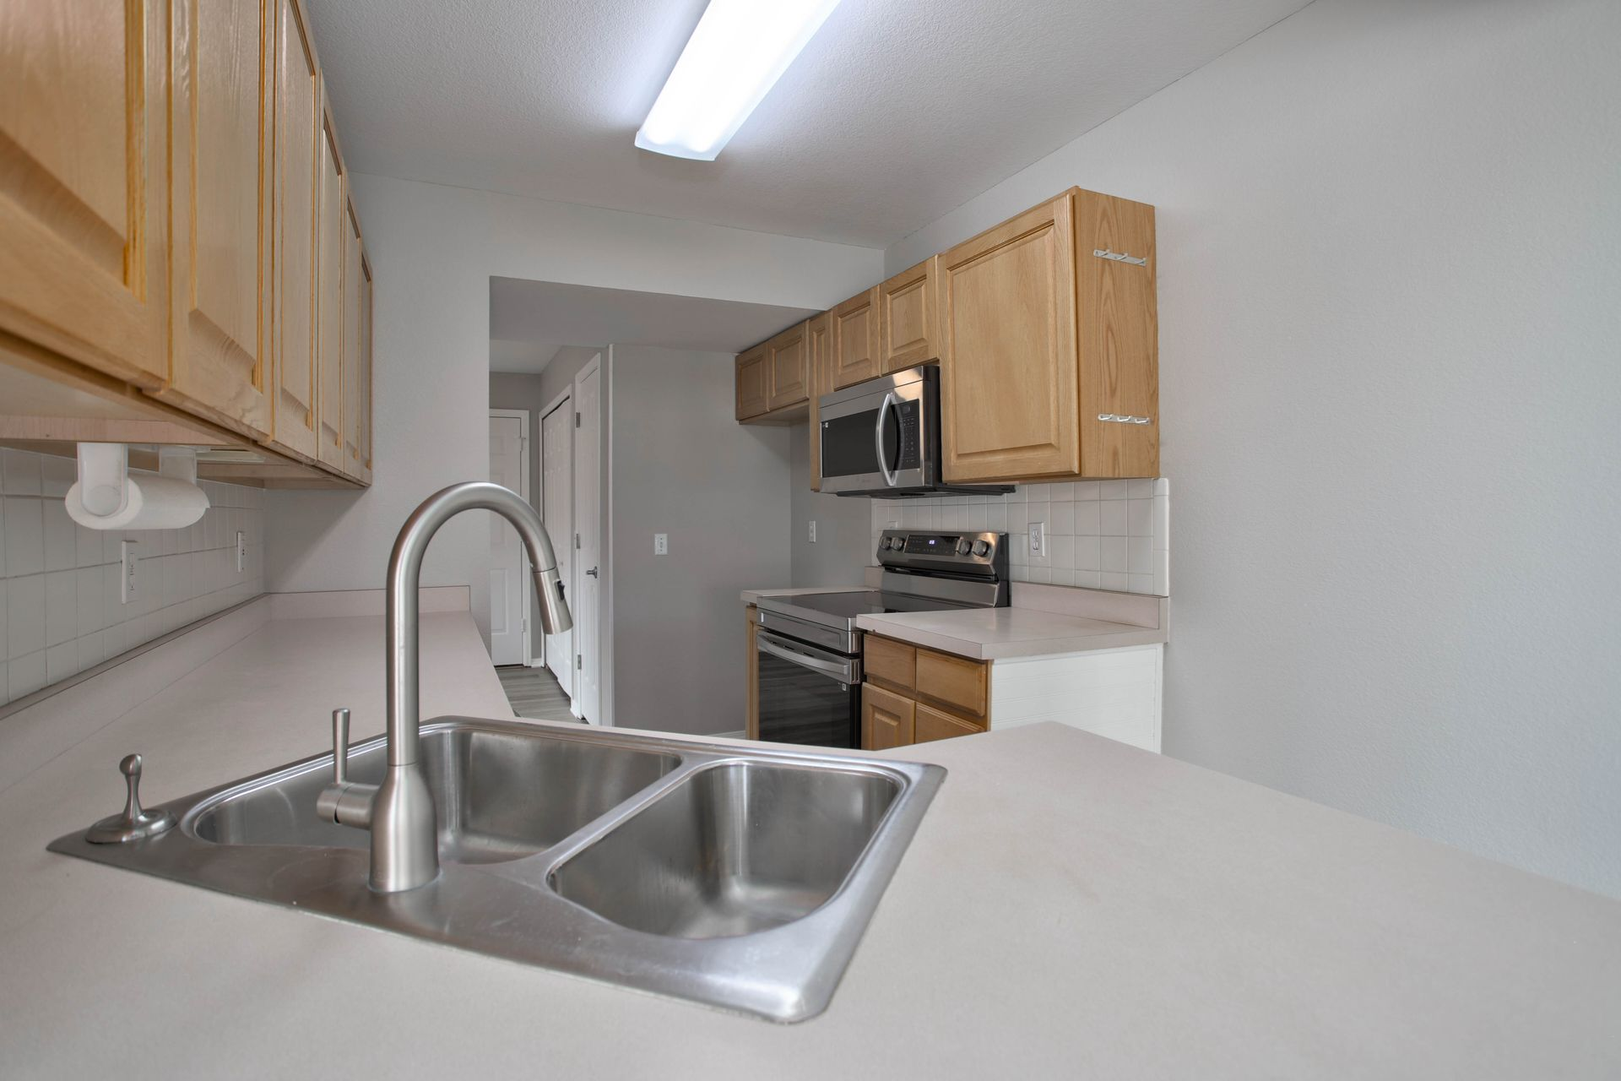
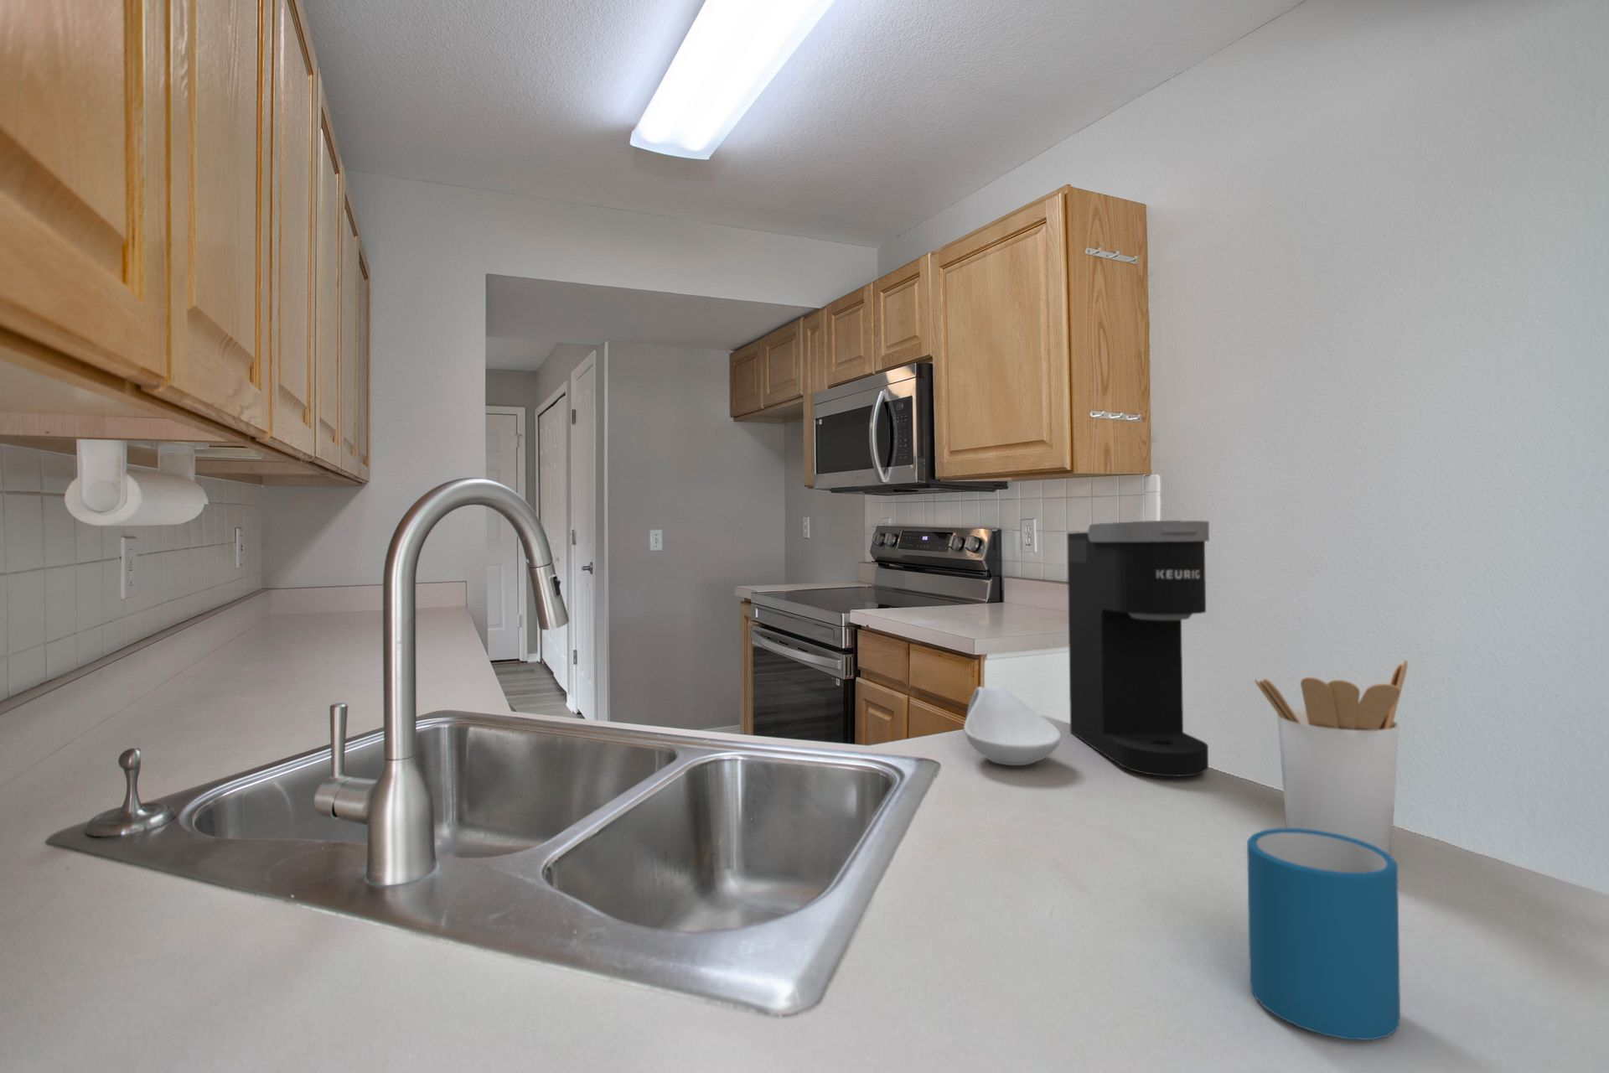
+ utensil holder (1341, 758)
+ coffee maker (1133, 636)
+ mug (1303, 913)
+ spoon rest (1000, 721)
